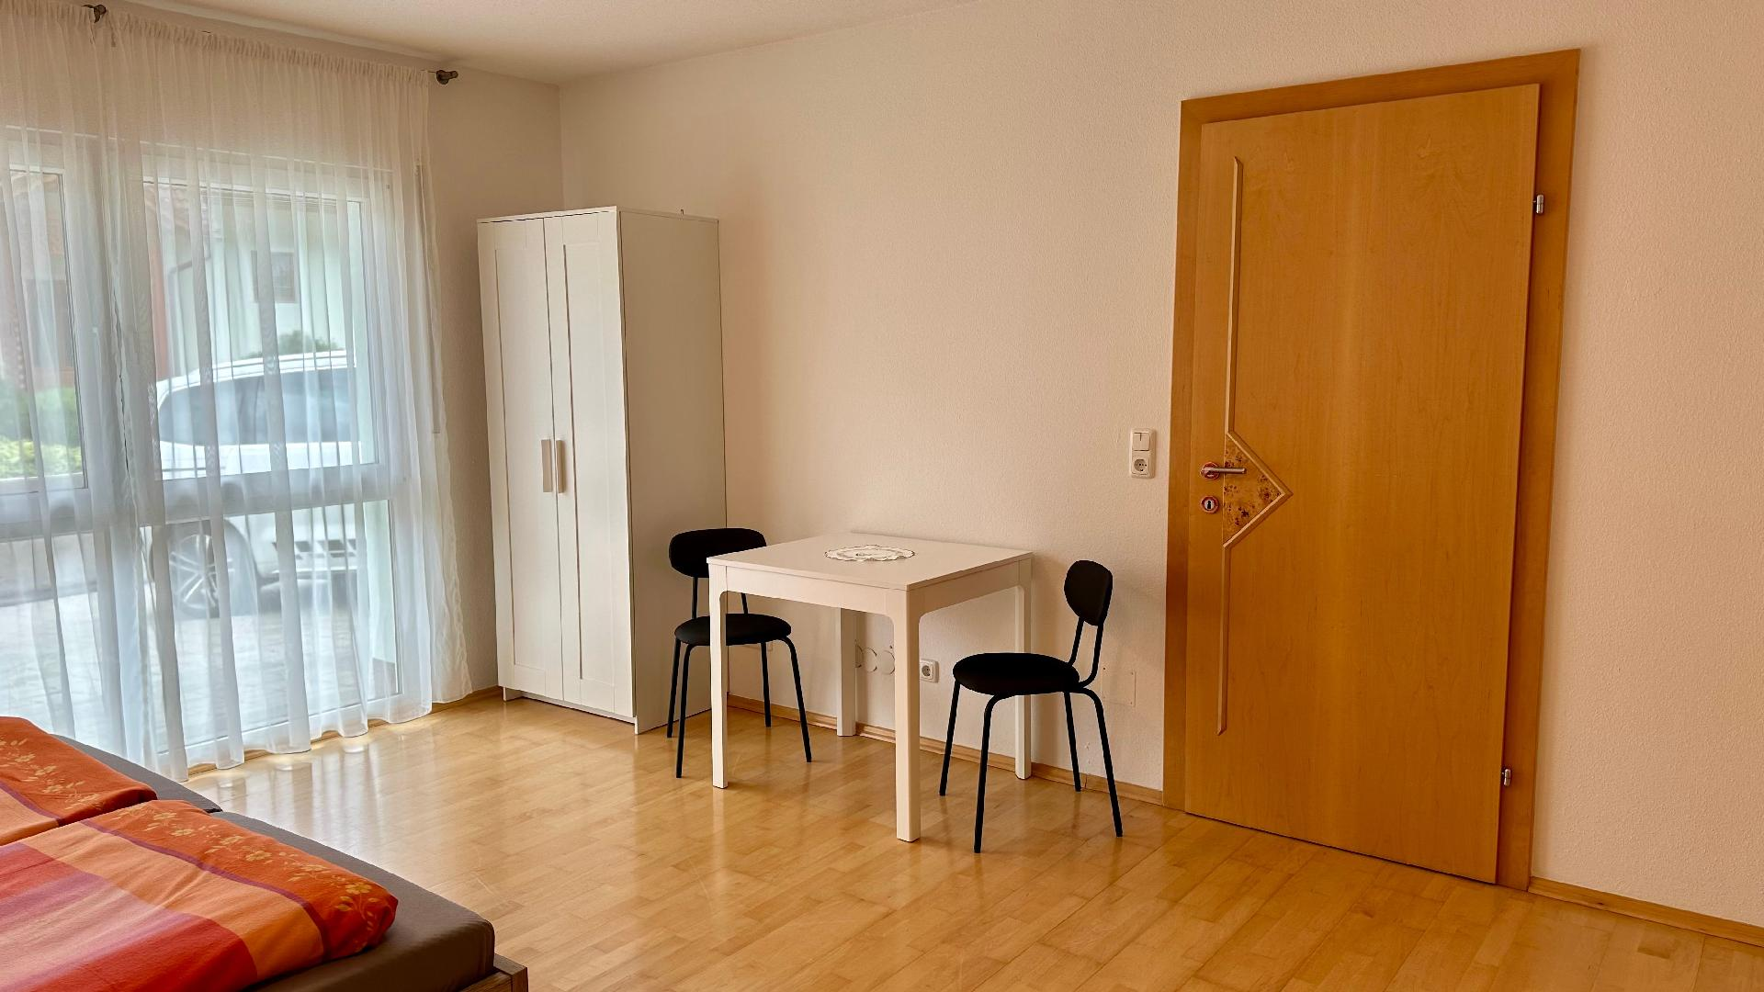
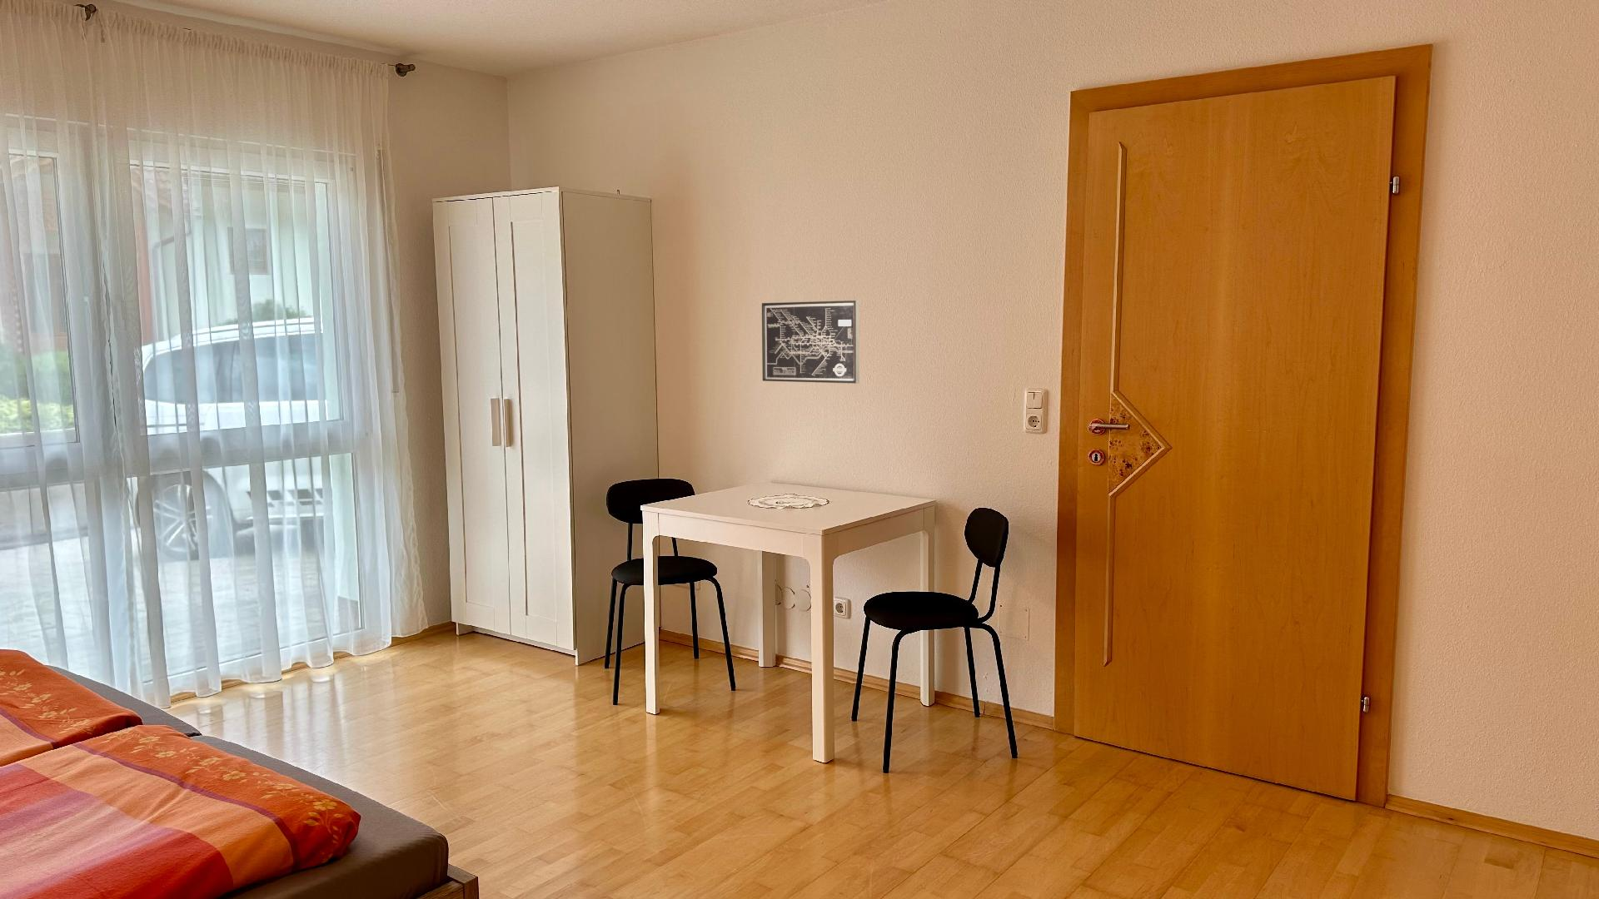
+ wall art (808, 341)
